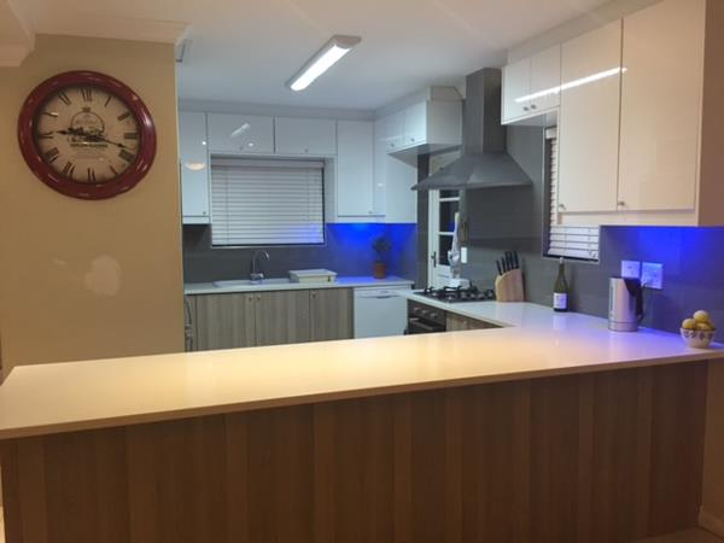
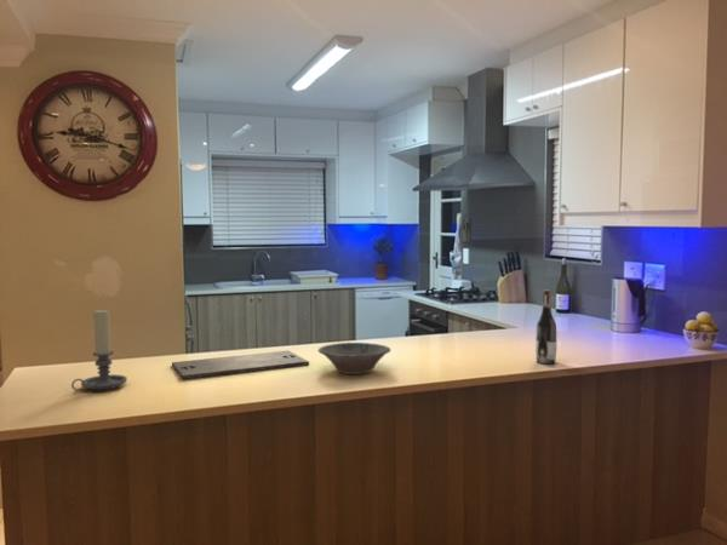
+ bowl (354, 358)
+ candle holder (98, 348)
+ cutting board (240, 363)
+ wine bottle (546, 326)
